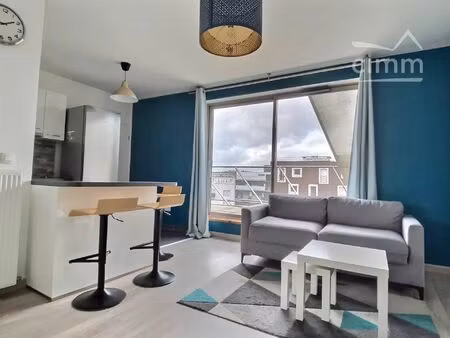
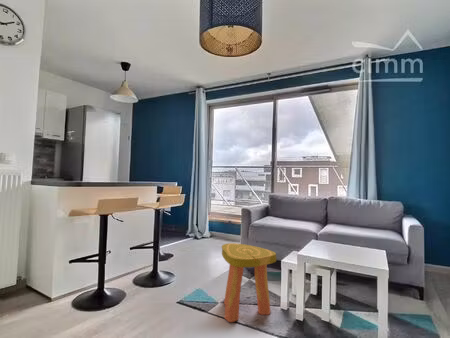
+ stool (241, 281)
